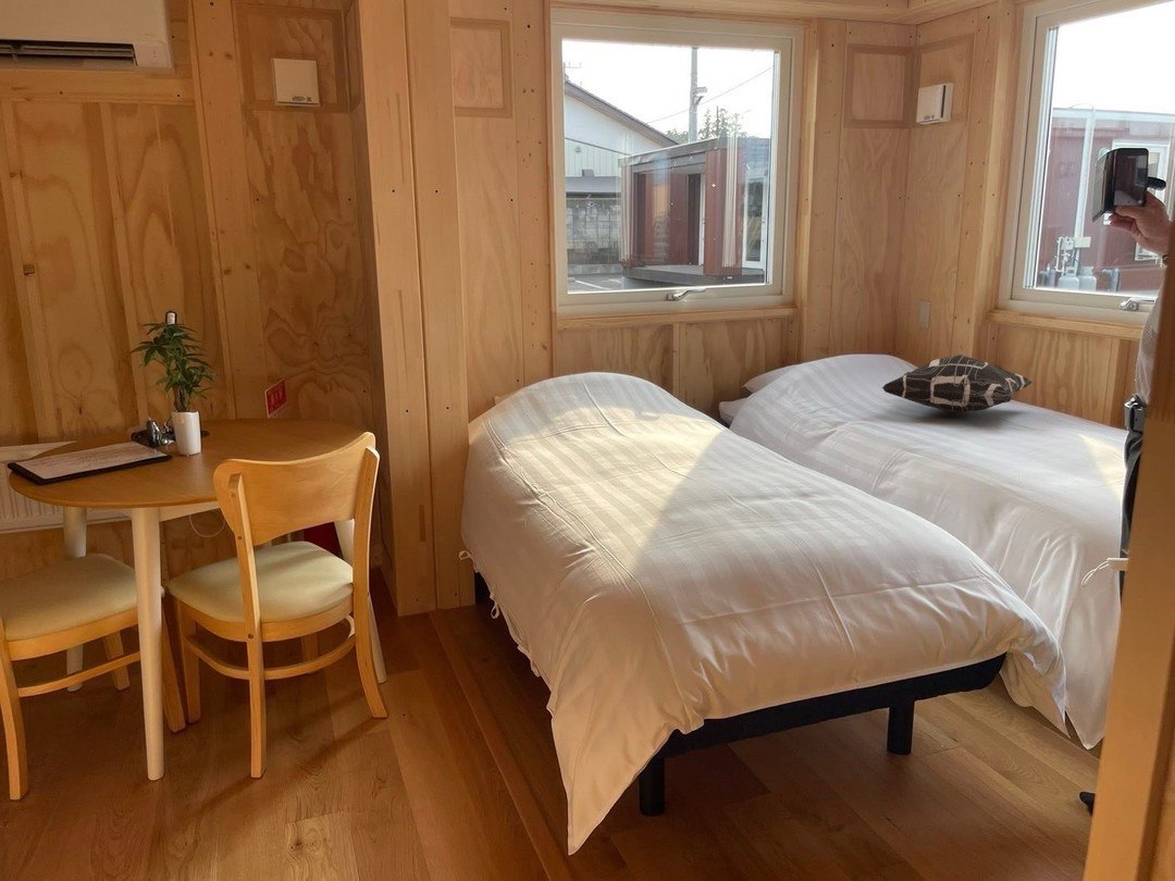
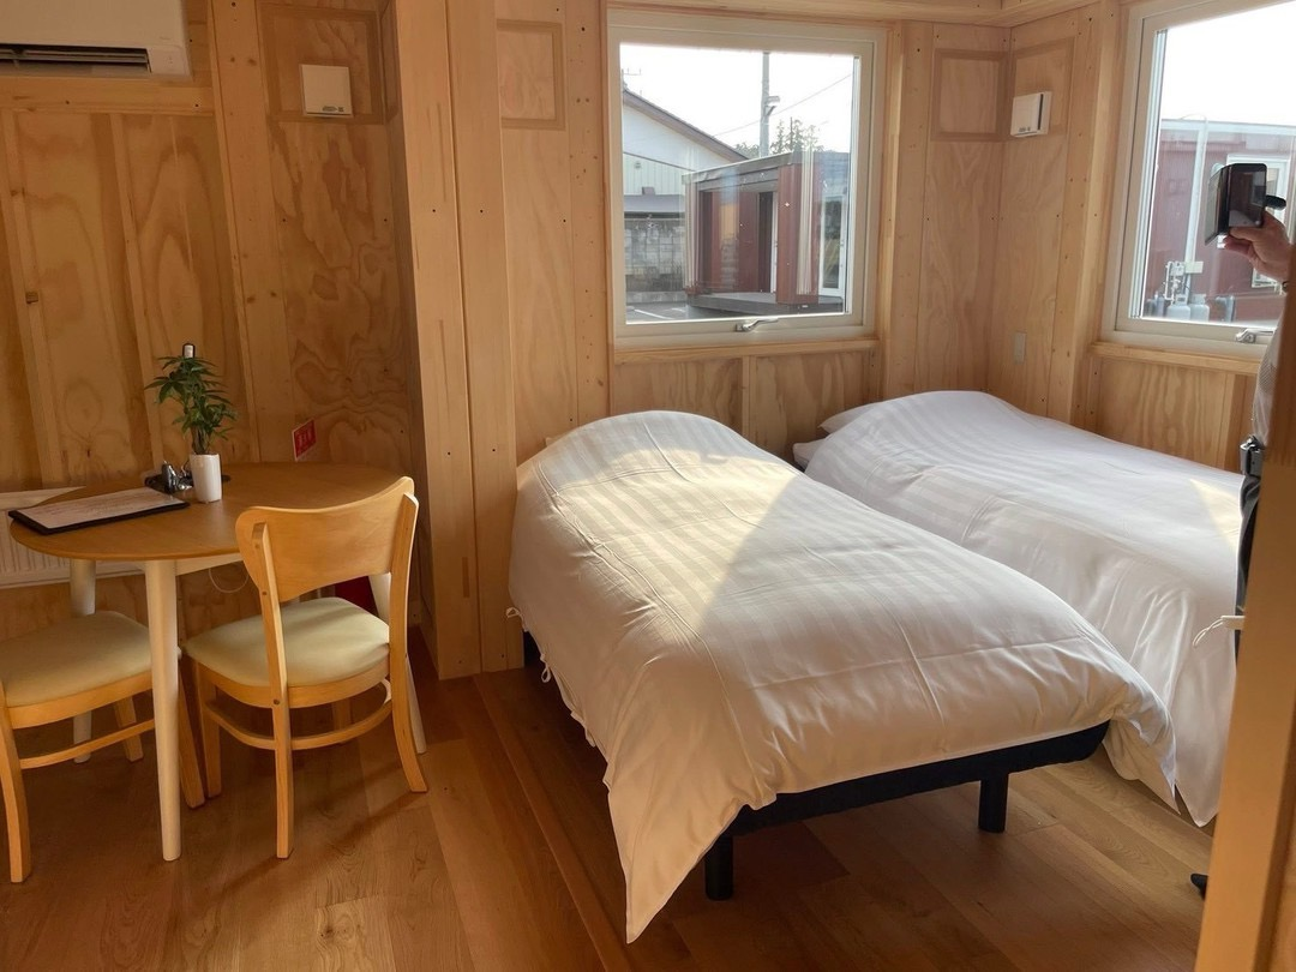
- decorative pillow (955, 384)
